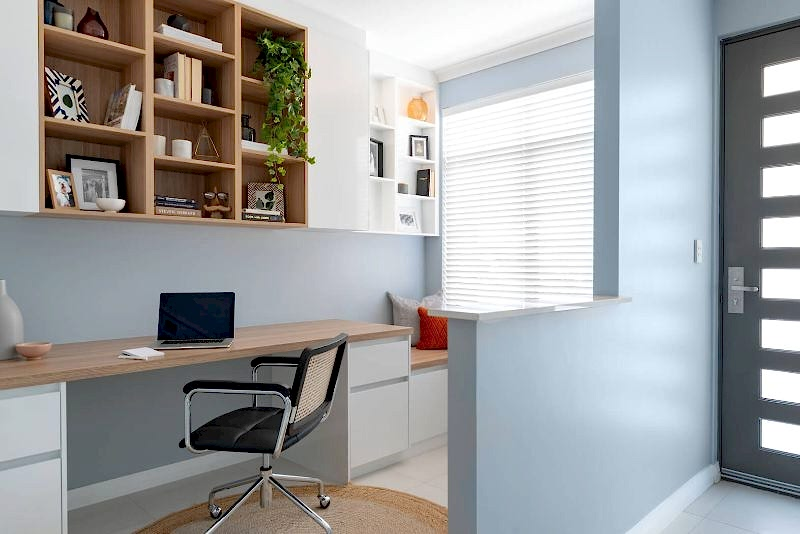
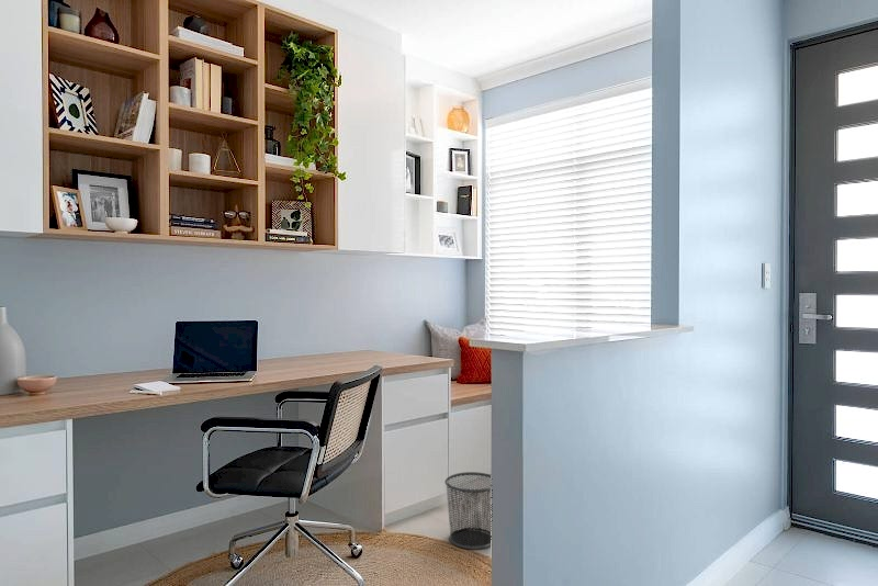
+ waste bin (472, 509)
